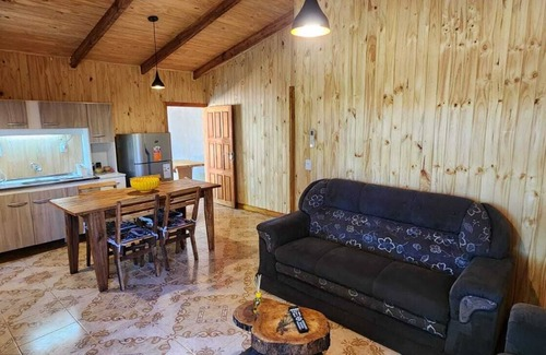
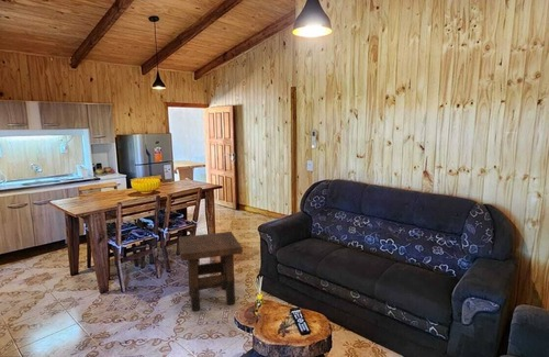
+ side table (210, 269)
